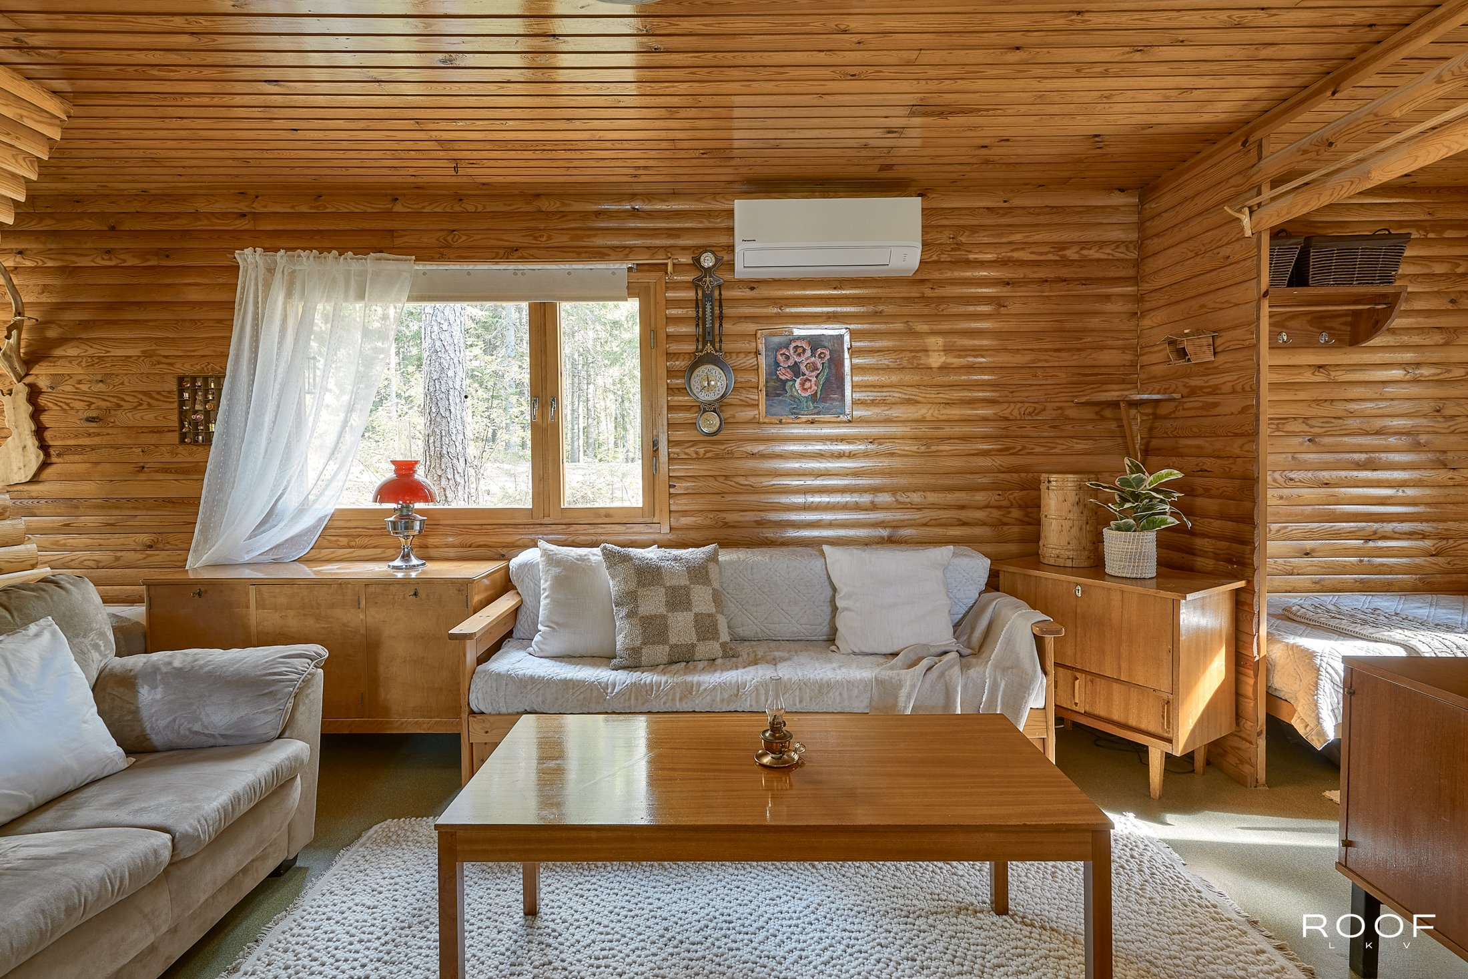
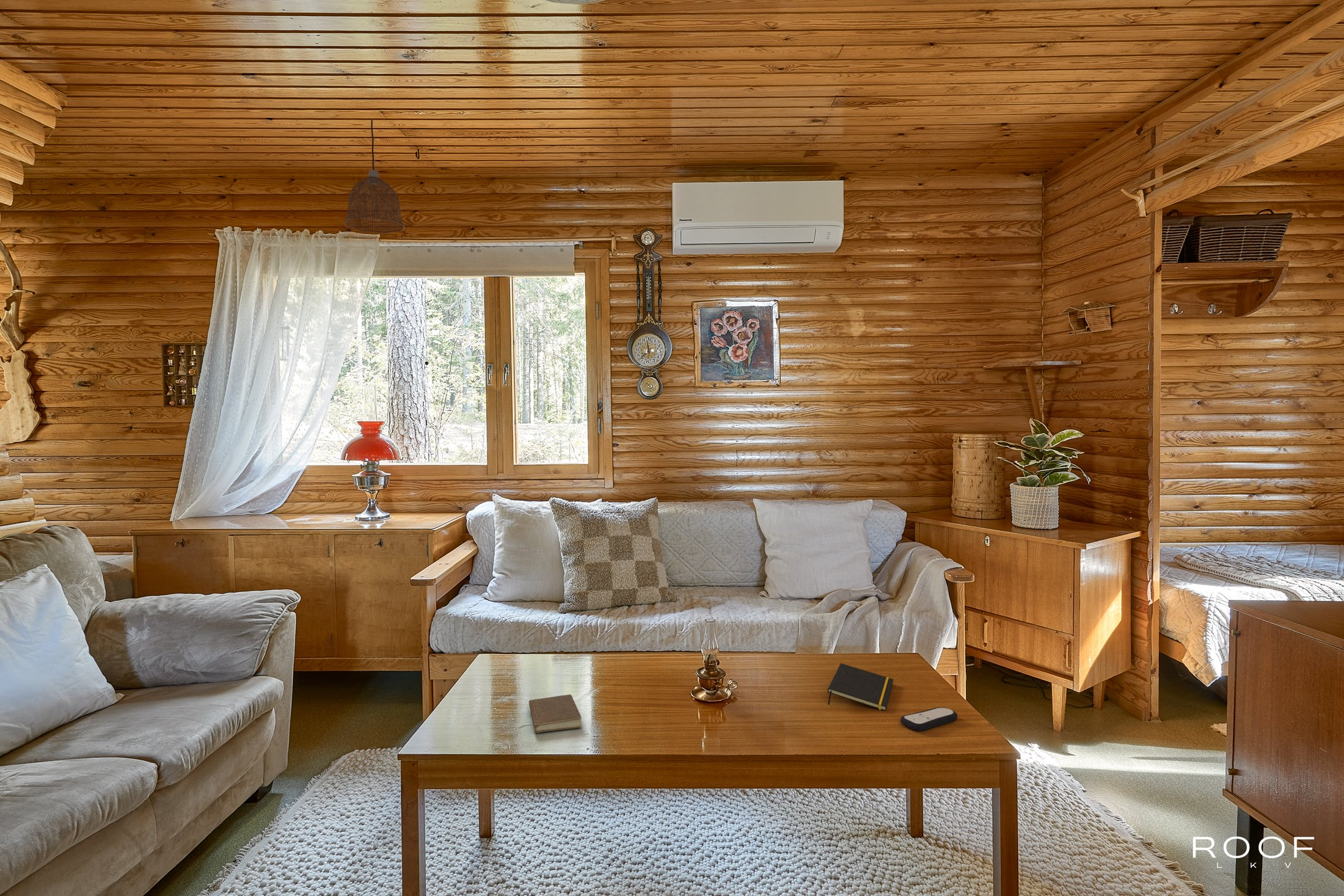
+ book (547, 714)
+ notepad (861, 685)
+ pendant lamp (373, 173)
+ remote control (930, 718)
